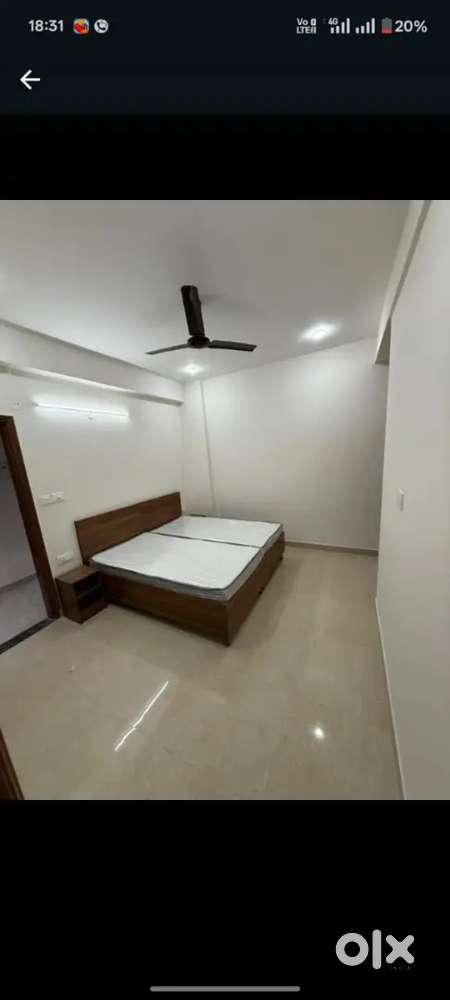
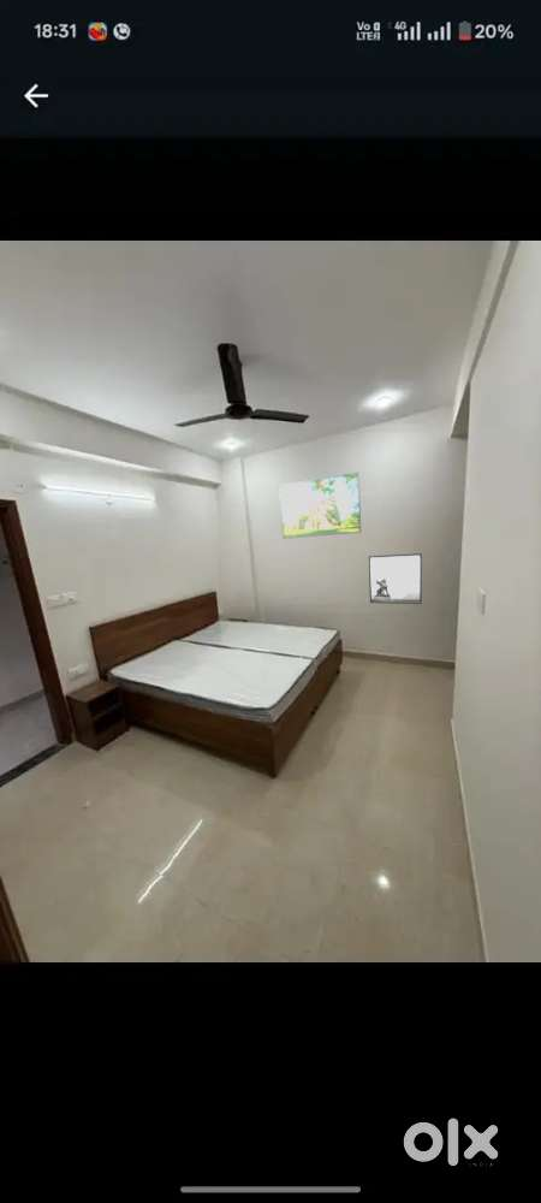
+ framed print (317, 508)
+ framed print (394, 579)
